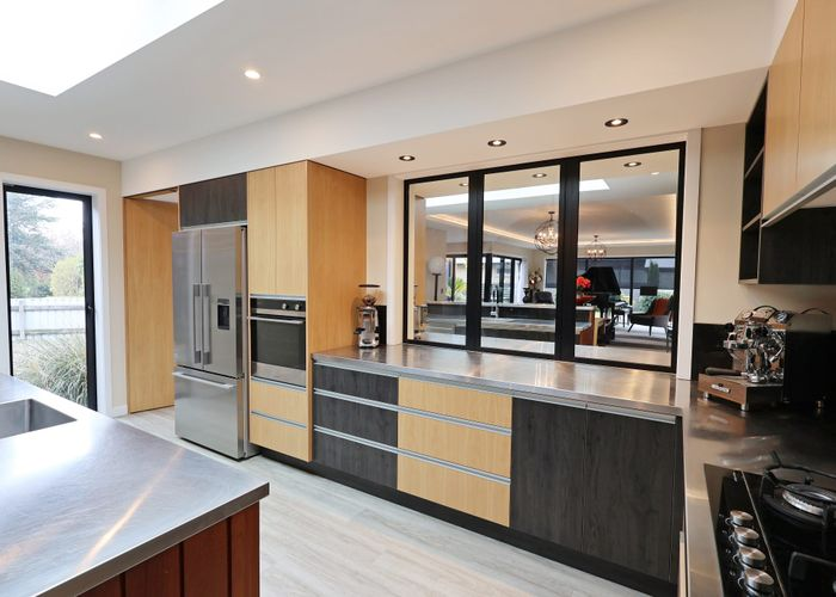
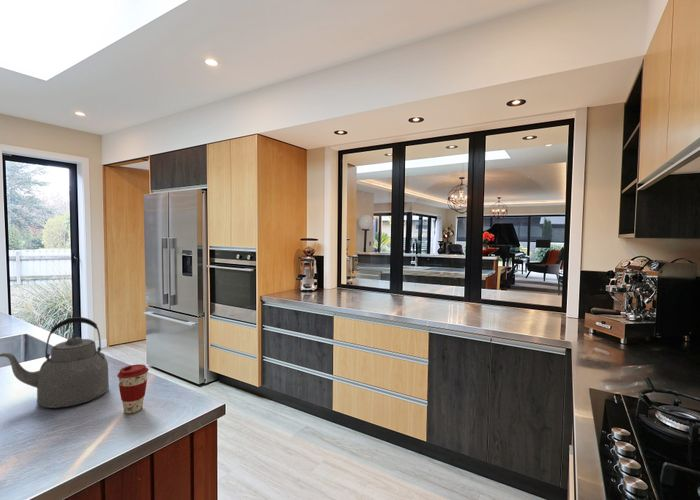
+ kettle (56, 359)
+ coffee cup (133, 388)
